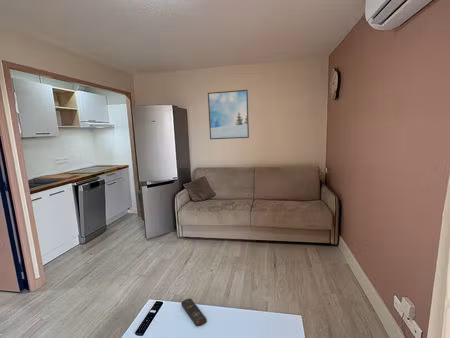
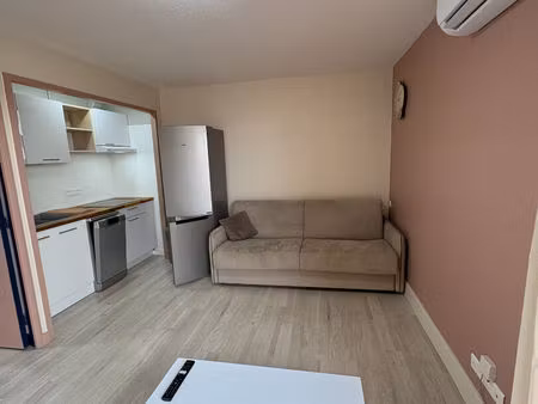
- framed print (228, 115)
- remote control (193, 311)
